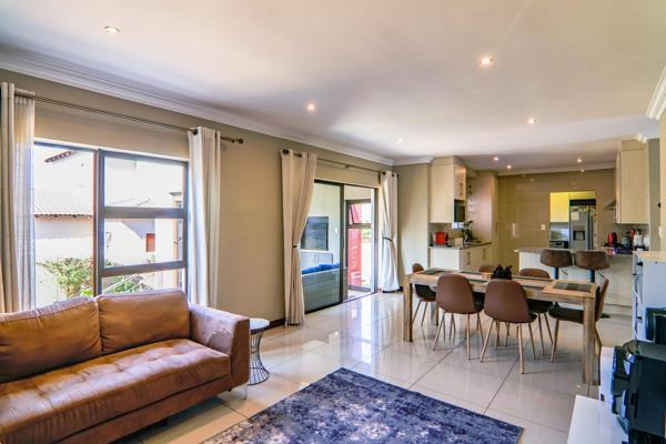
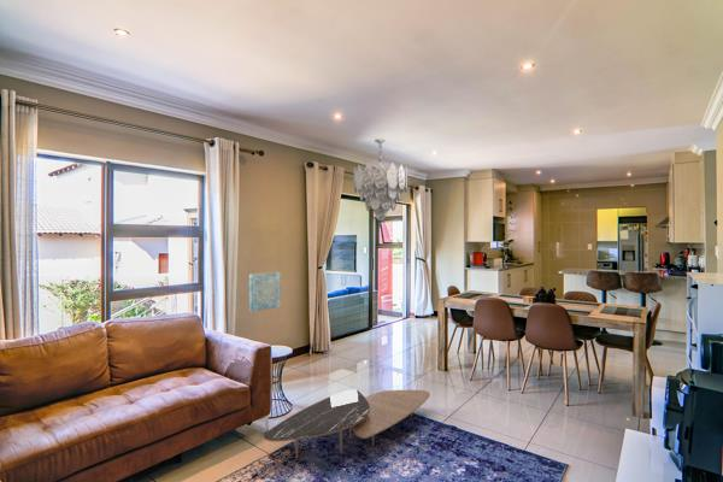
+ chandelier (380, 180)
+ wall art (265, 290)
+ coffee table (358, 421)
